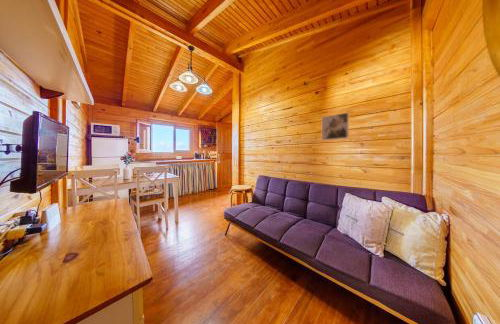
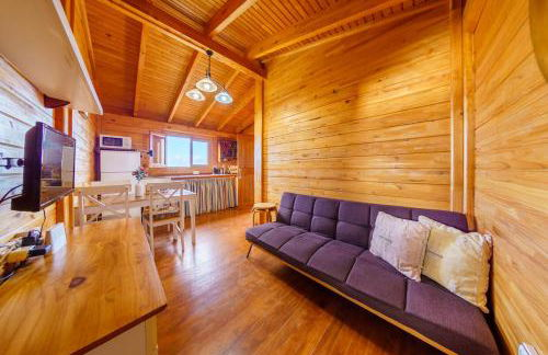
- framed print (334, 127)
